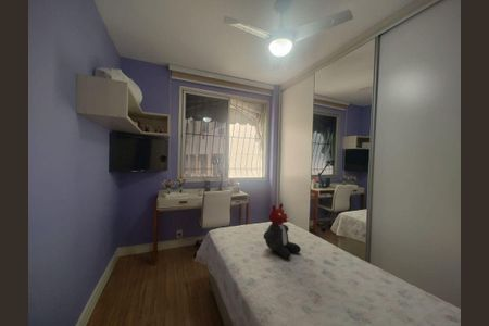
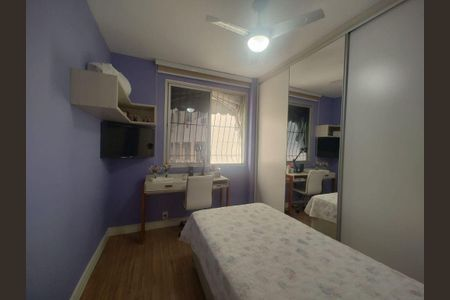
- teddy bear (283, 228)
